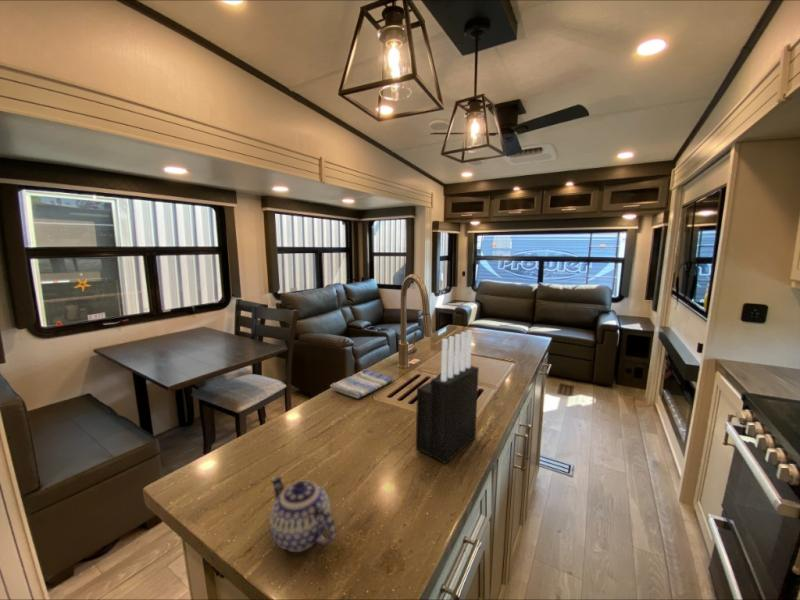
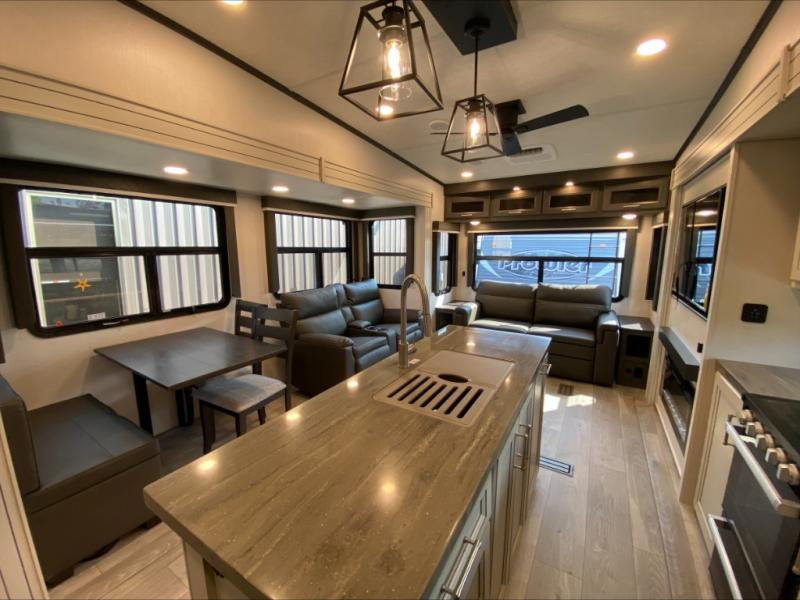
- teapot (300, 509)
- knife block (445, 388)
- dish towel (362, 382)
